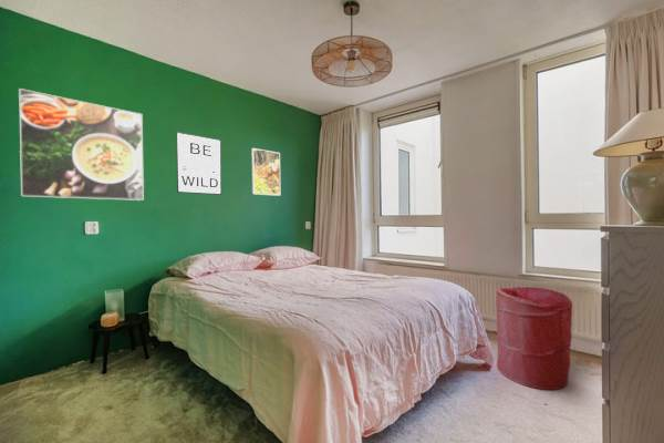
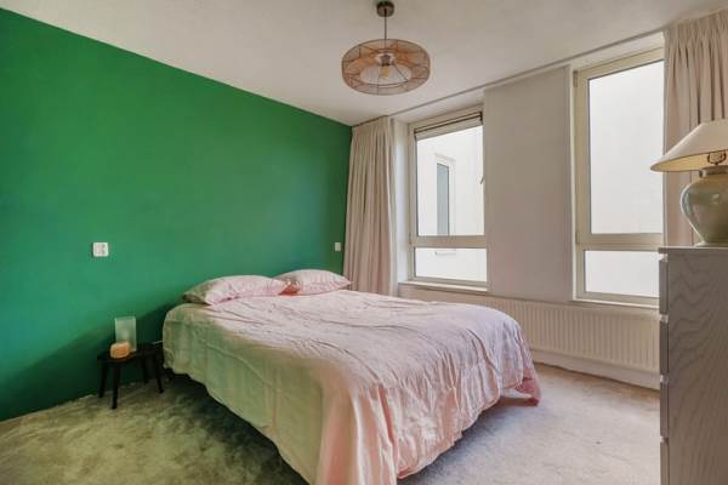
- wall art (199, 164)
- laundry hamper (532, 332)
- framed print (87, 151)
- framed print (266, 173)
